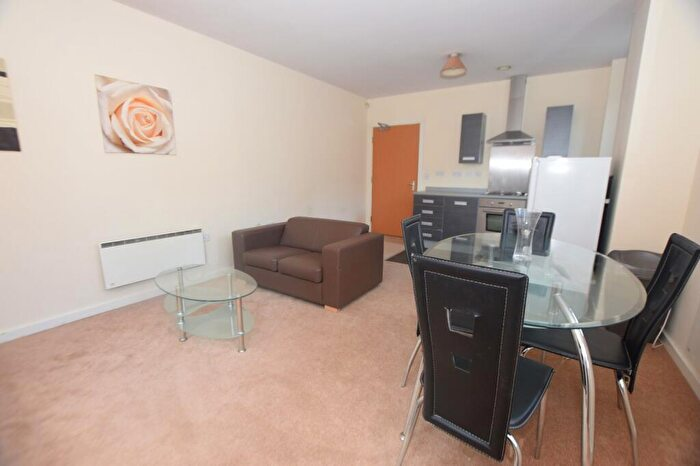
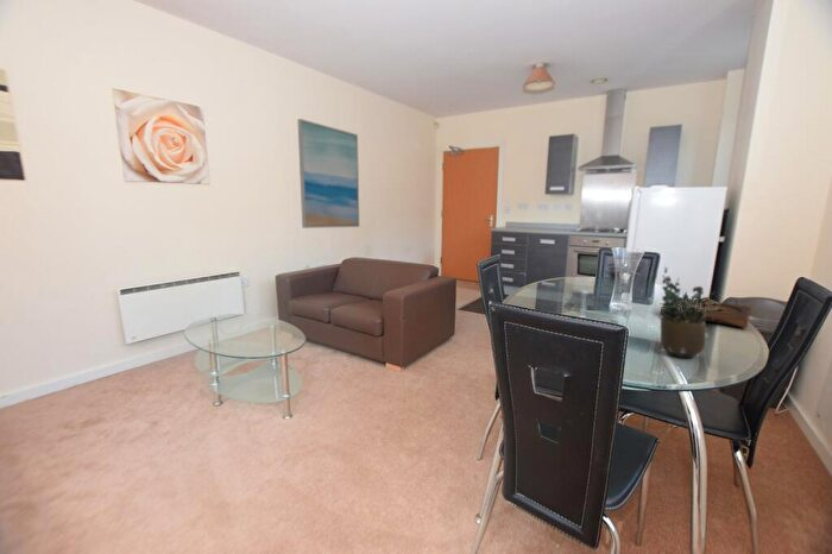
+ wall art (332, 178)
+ potted plant (679, 309)
+ wooden tray (707, 306)
